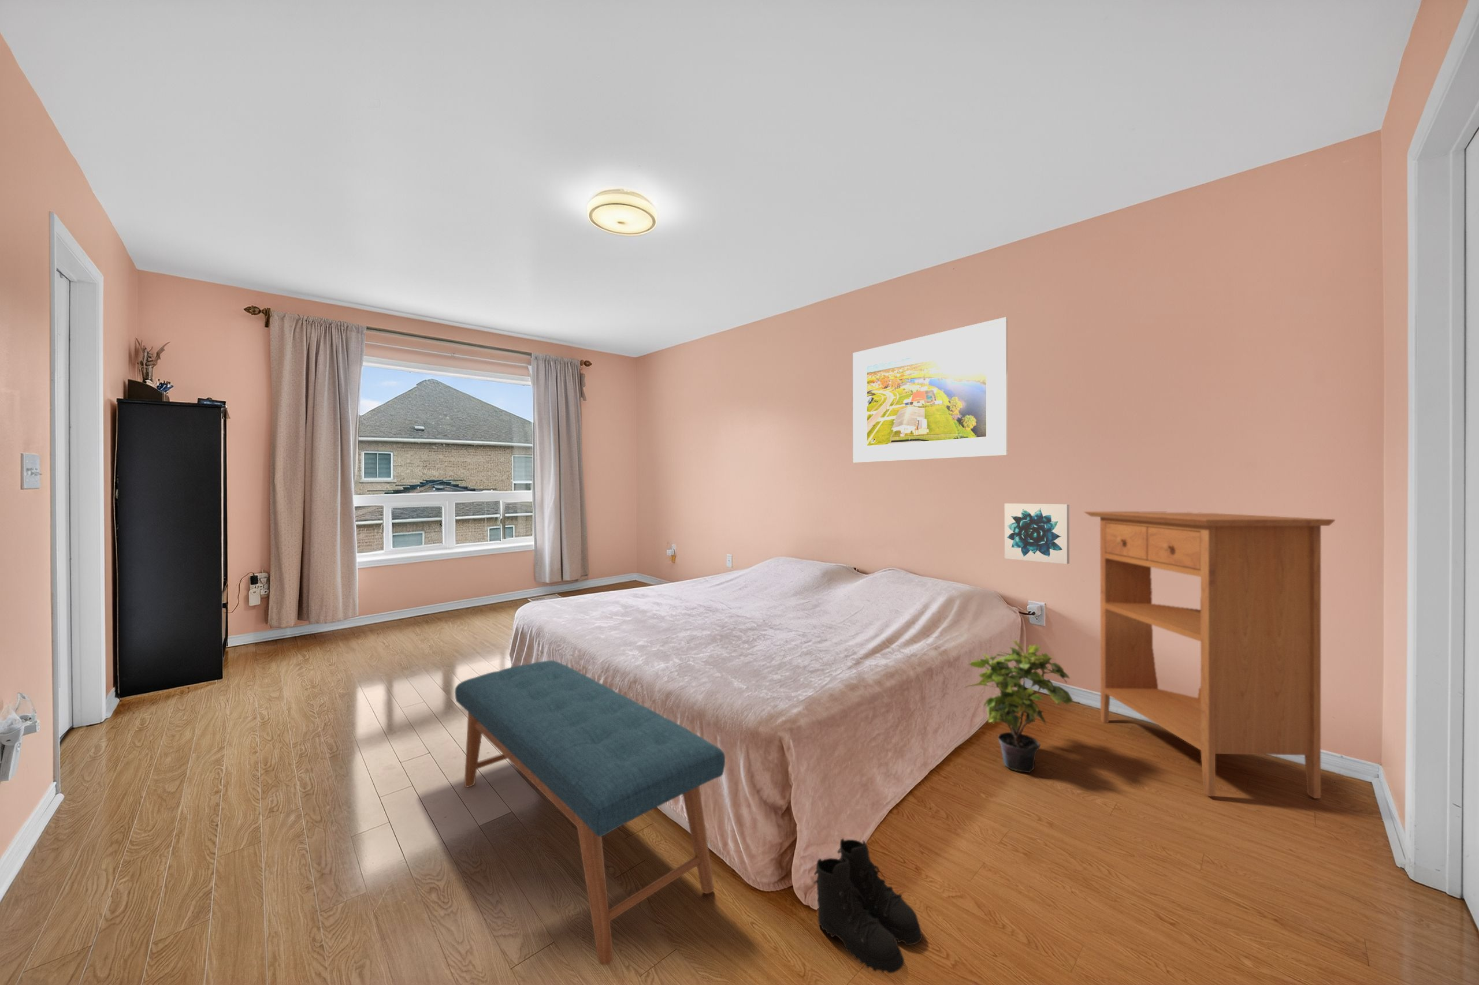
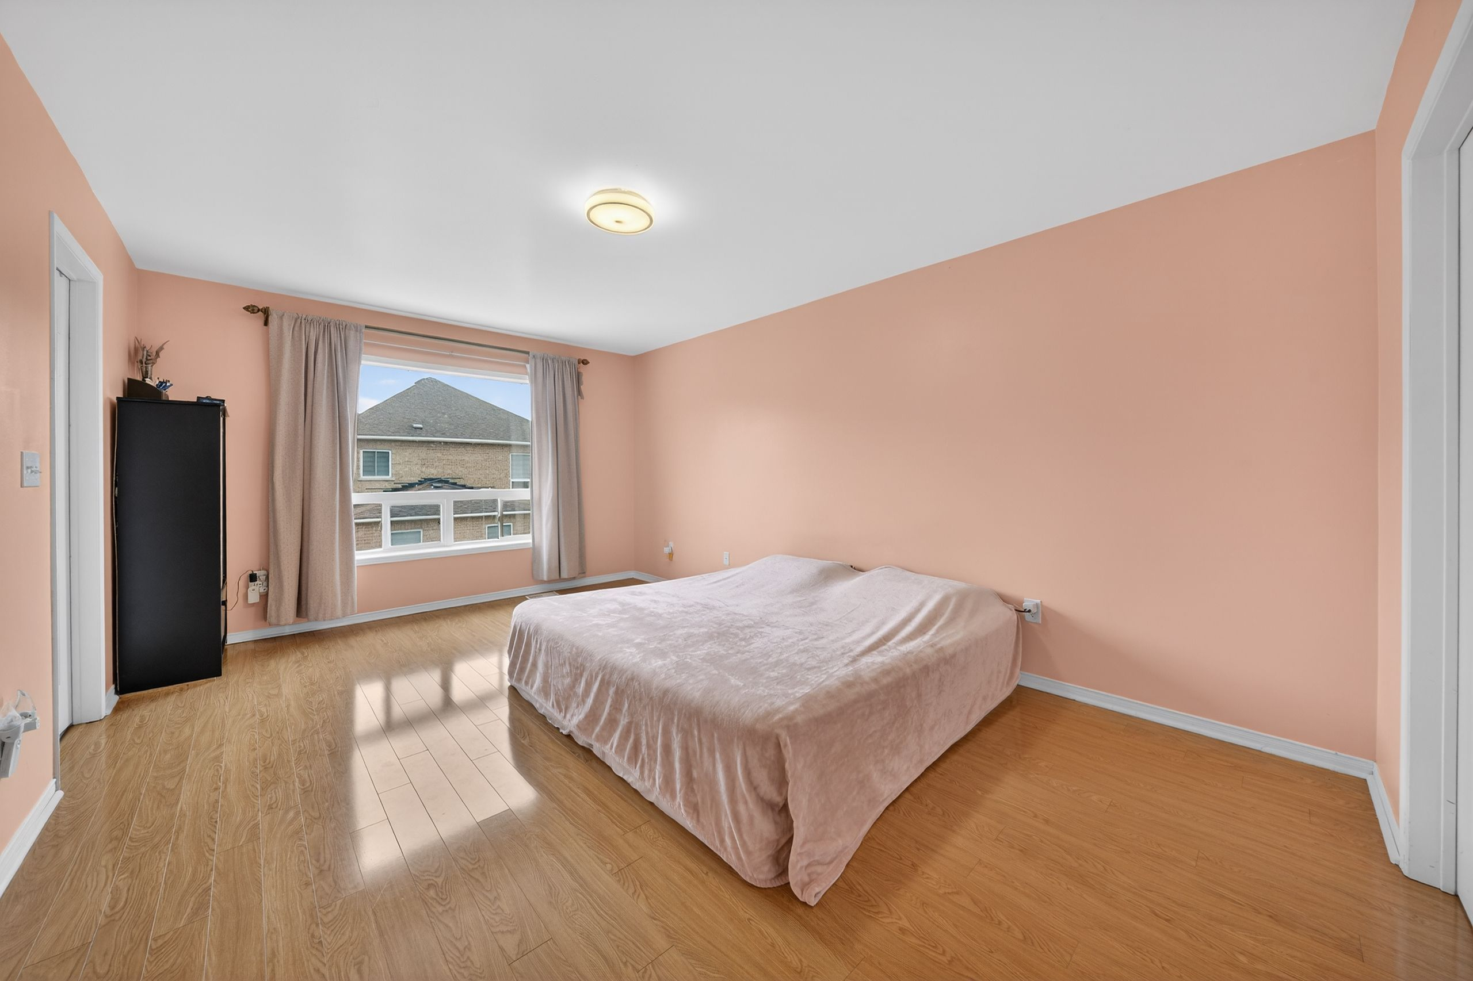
- bench (571, 765)
- potted plant (1019, 704)
- wall art (1036, 532)
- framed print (921, 398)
- boots (867, 894)
- bookshelf (1189, 634)
